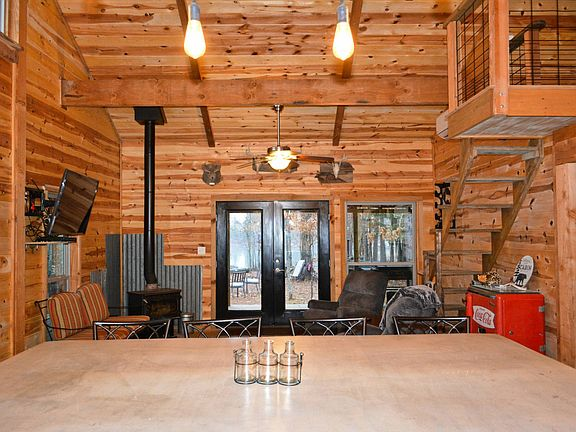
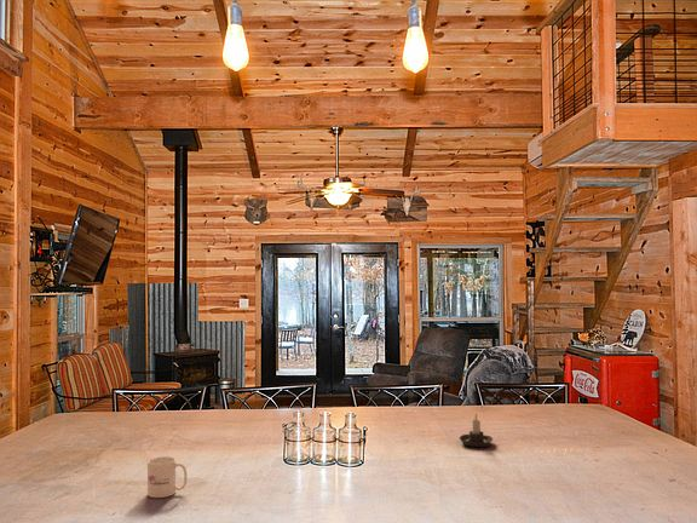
+ mug (167, 476)
+ candle (476, 427)
